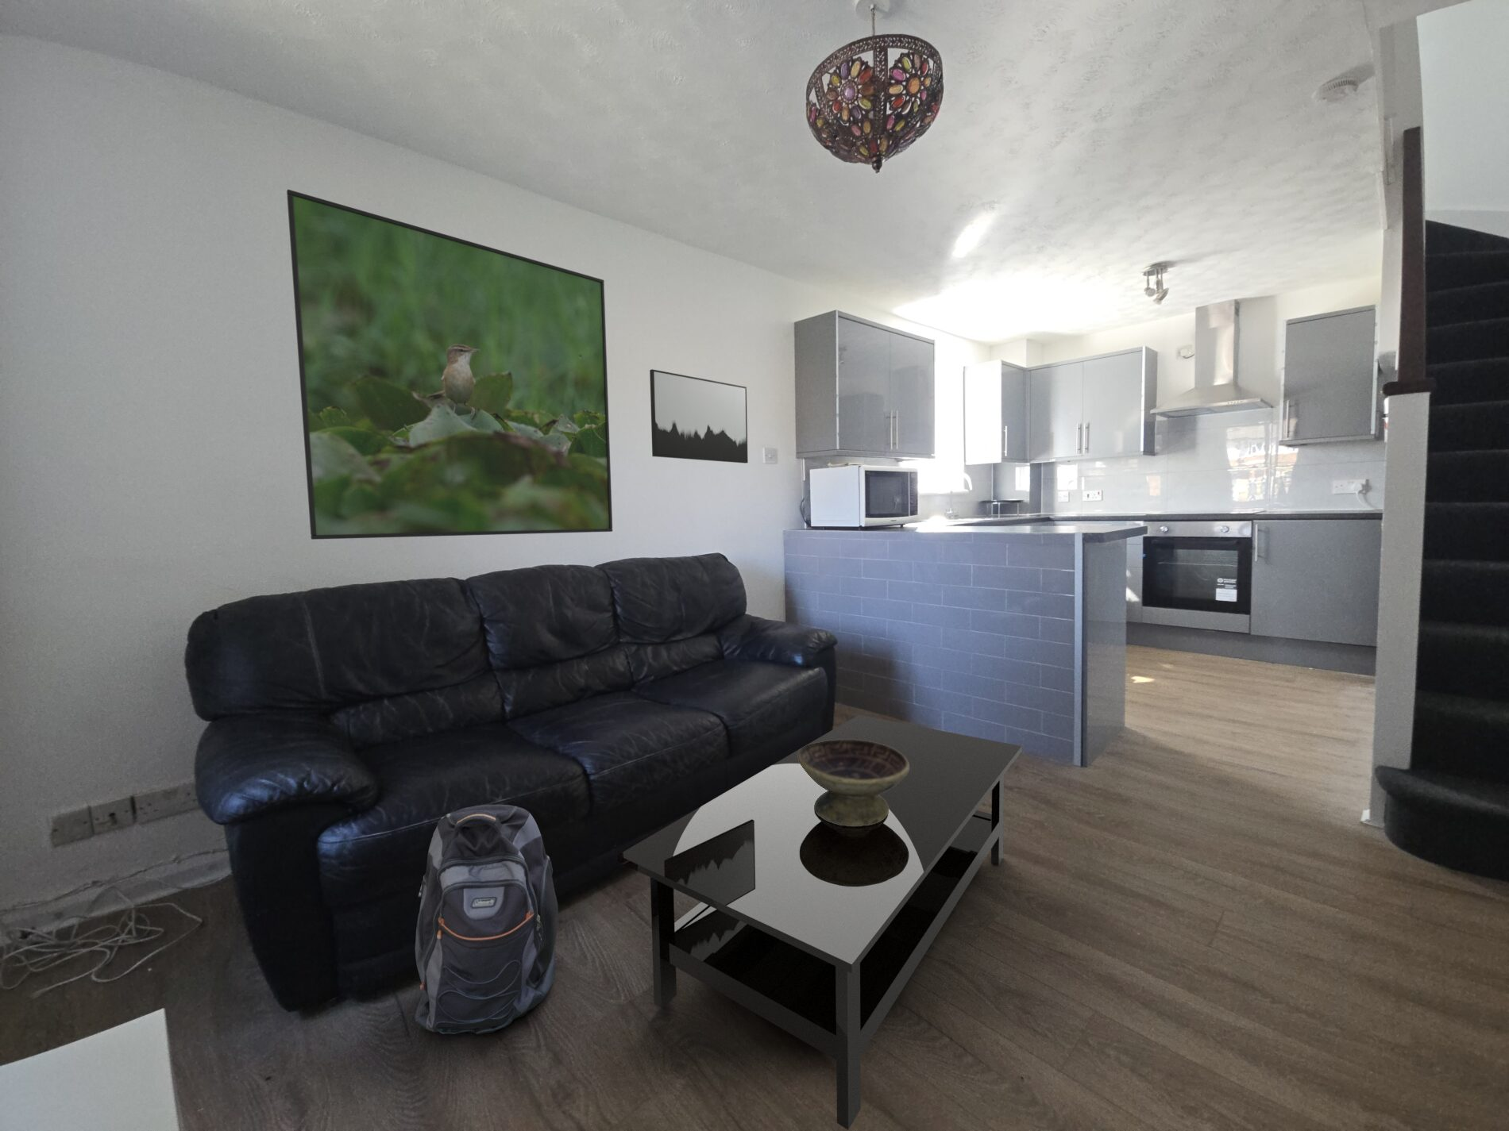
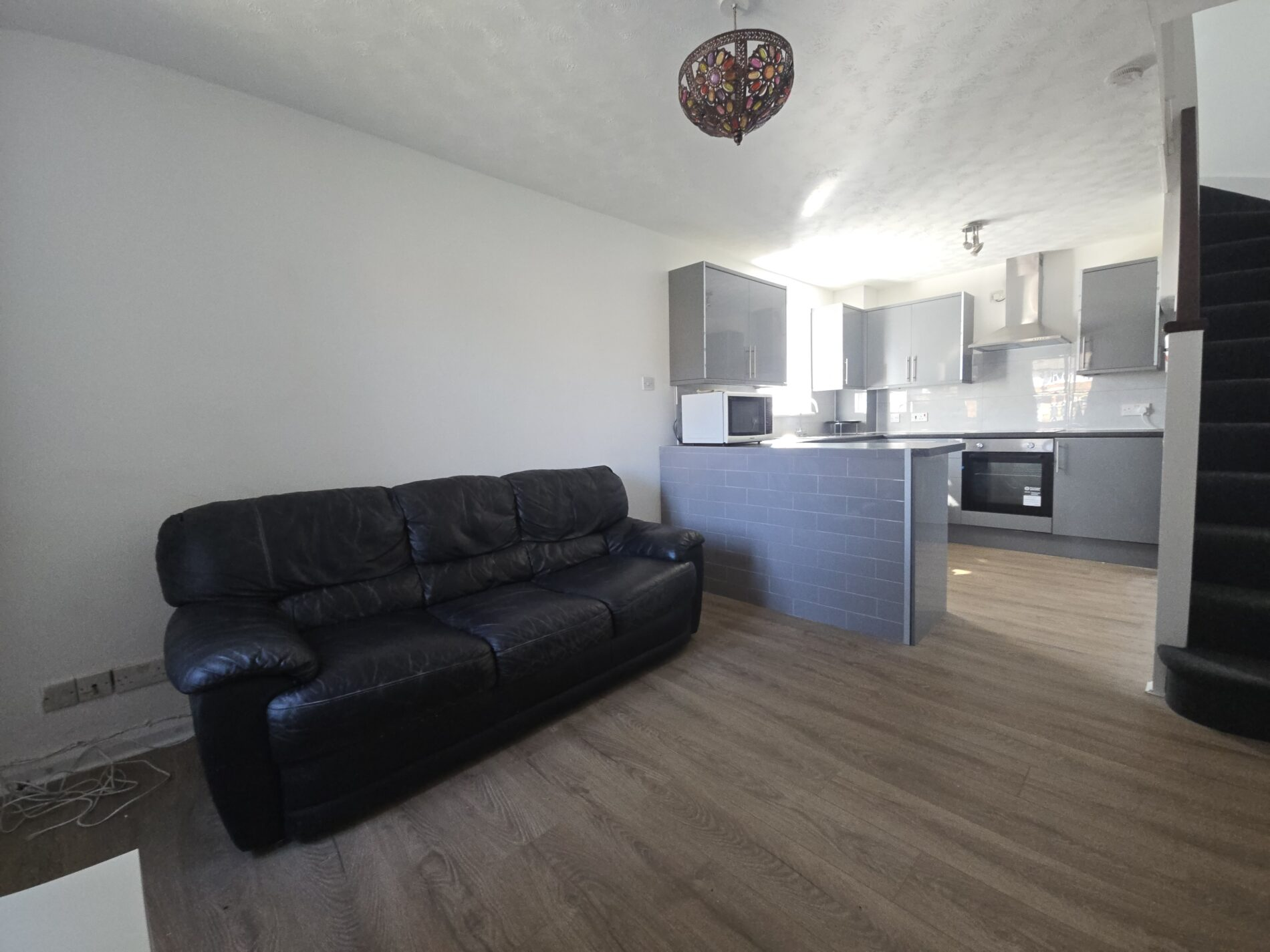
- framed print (478, 391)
- backpack (486, 901)
- coffee table (857, 855)
- wall art (702, 419)
- decorative bowl (852, 779)
